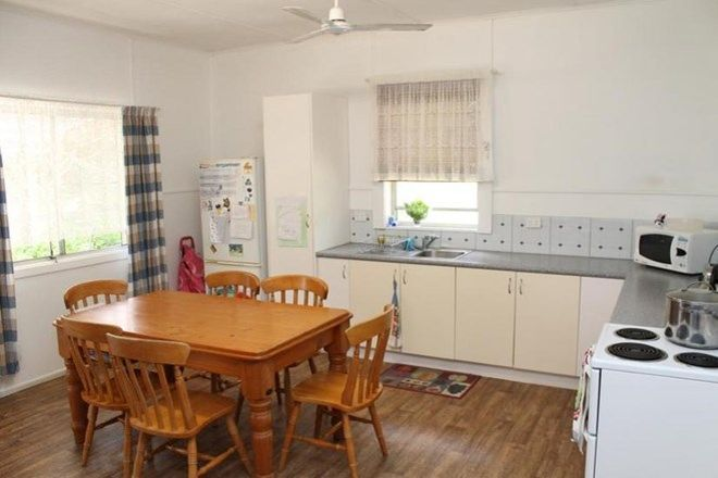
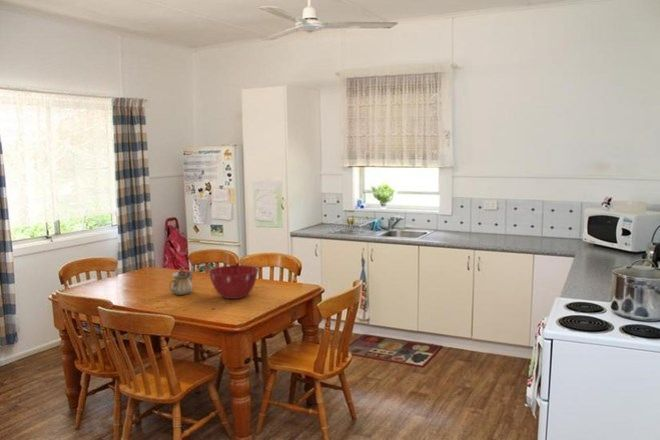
+ mixing bowl (234, 283)
+ teapot (181, 280)
